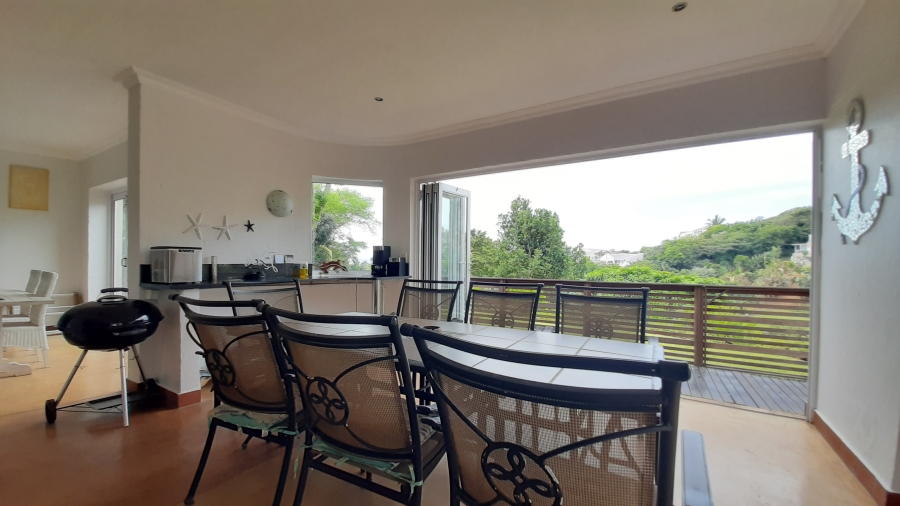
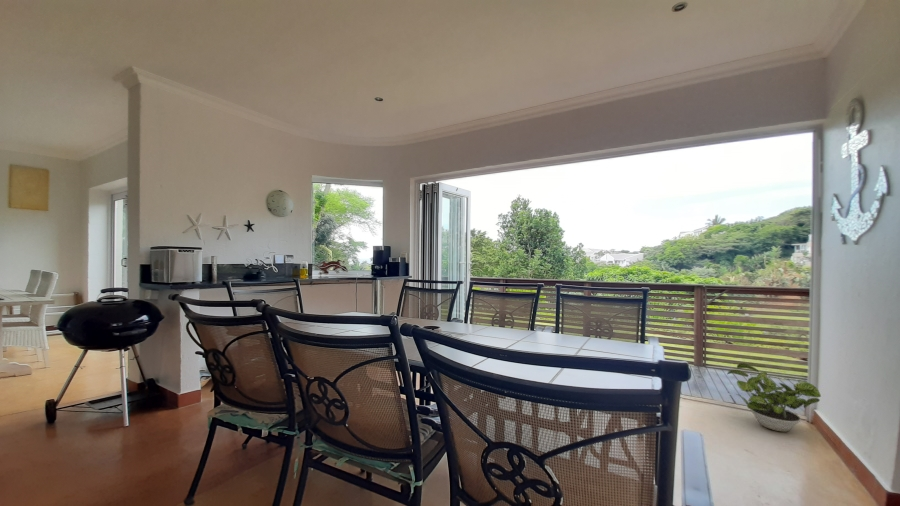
+ potted plant (770, 396)
